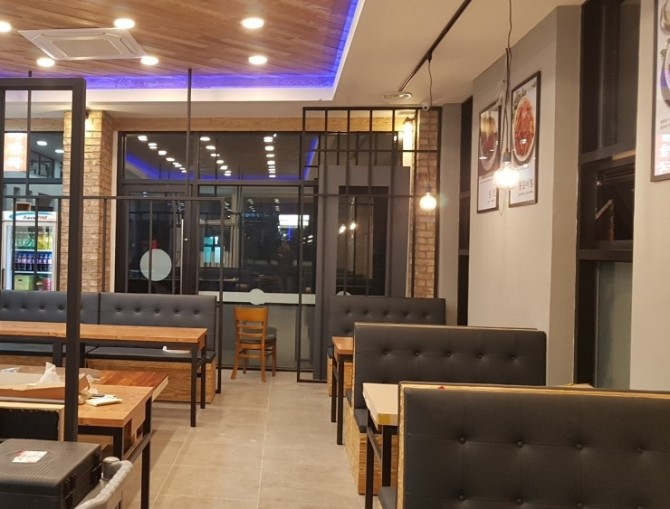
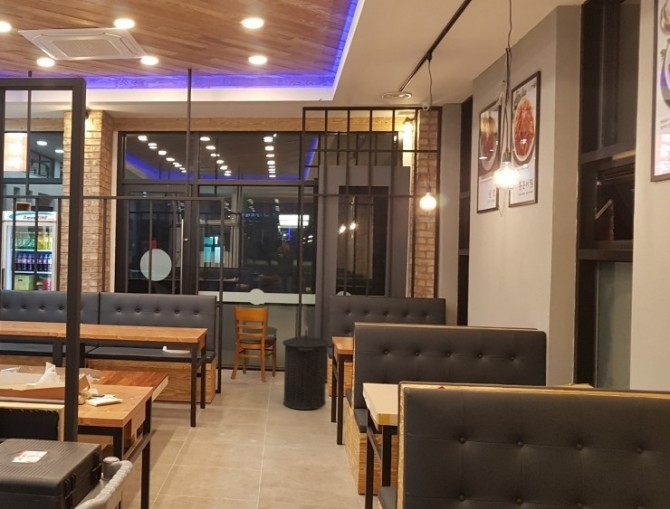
+ trash can (305, 366)
